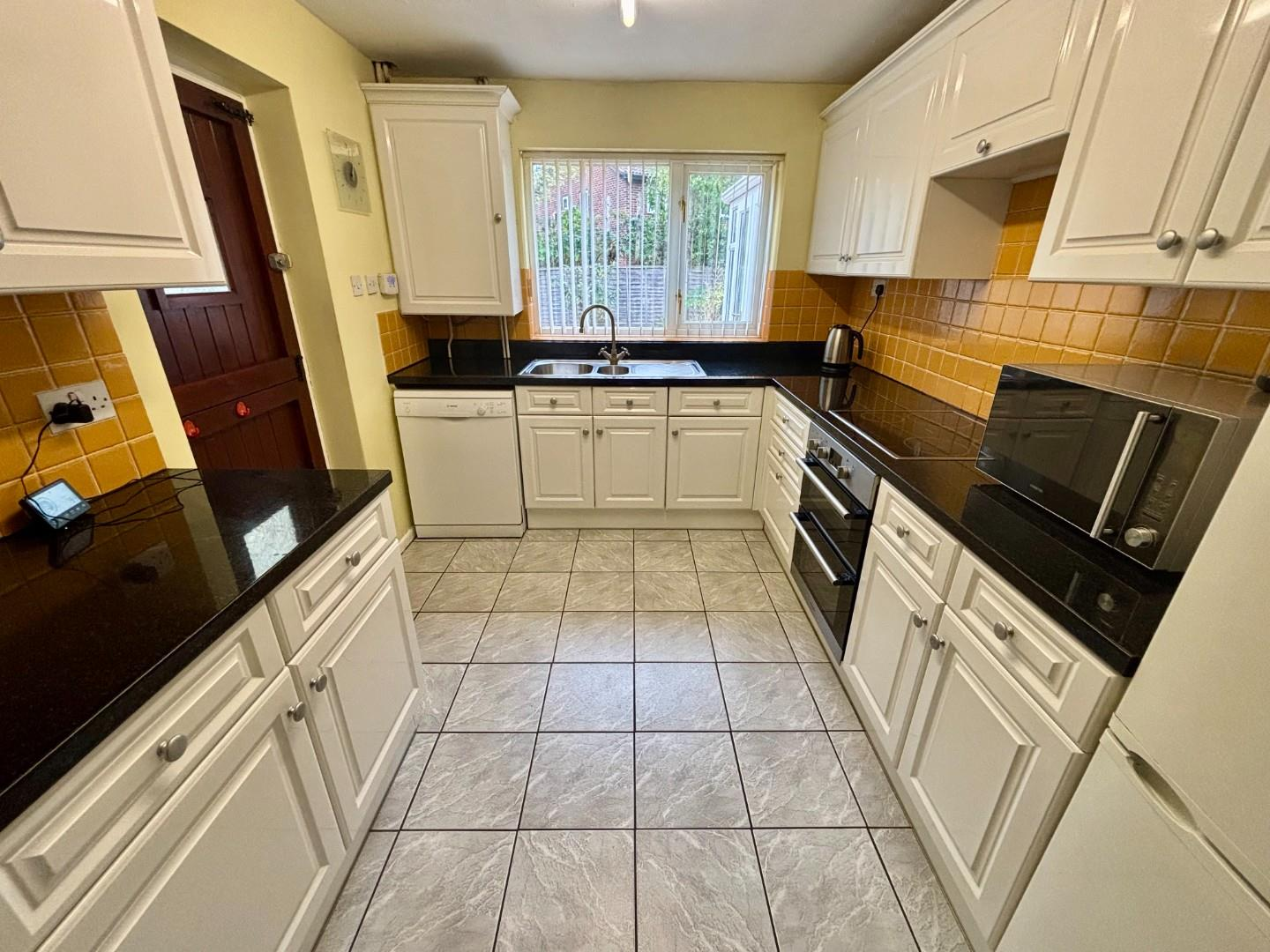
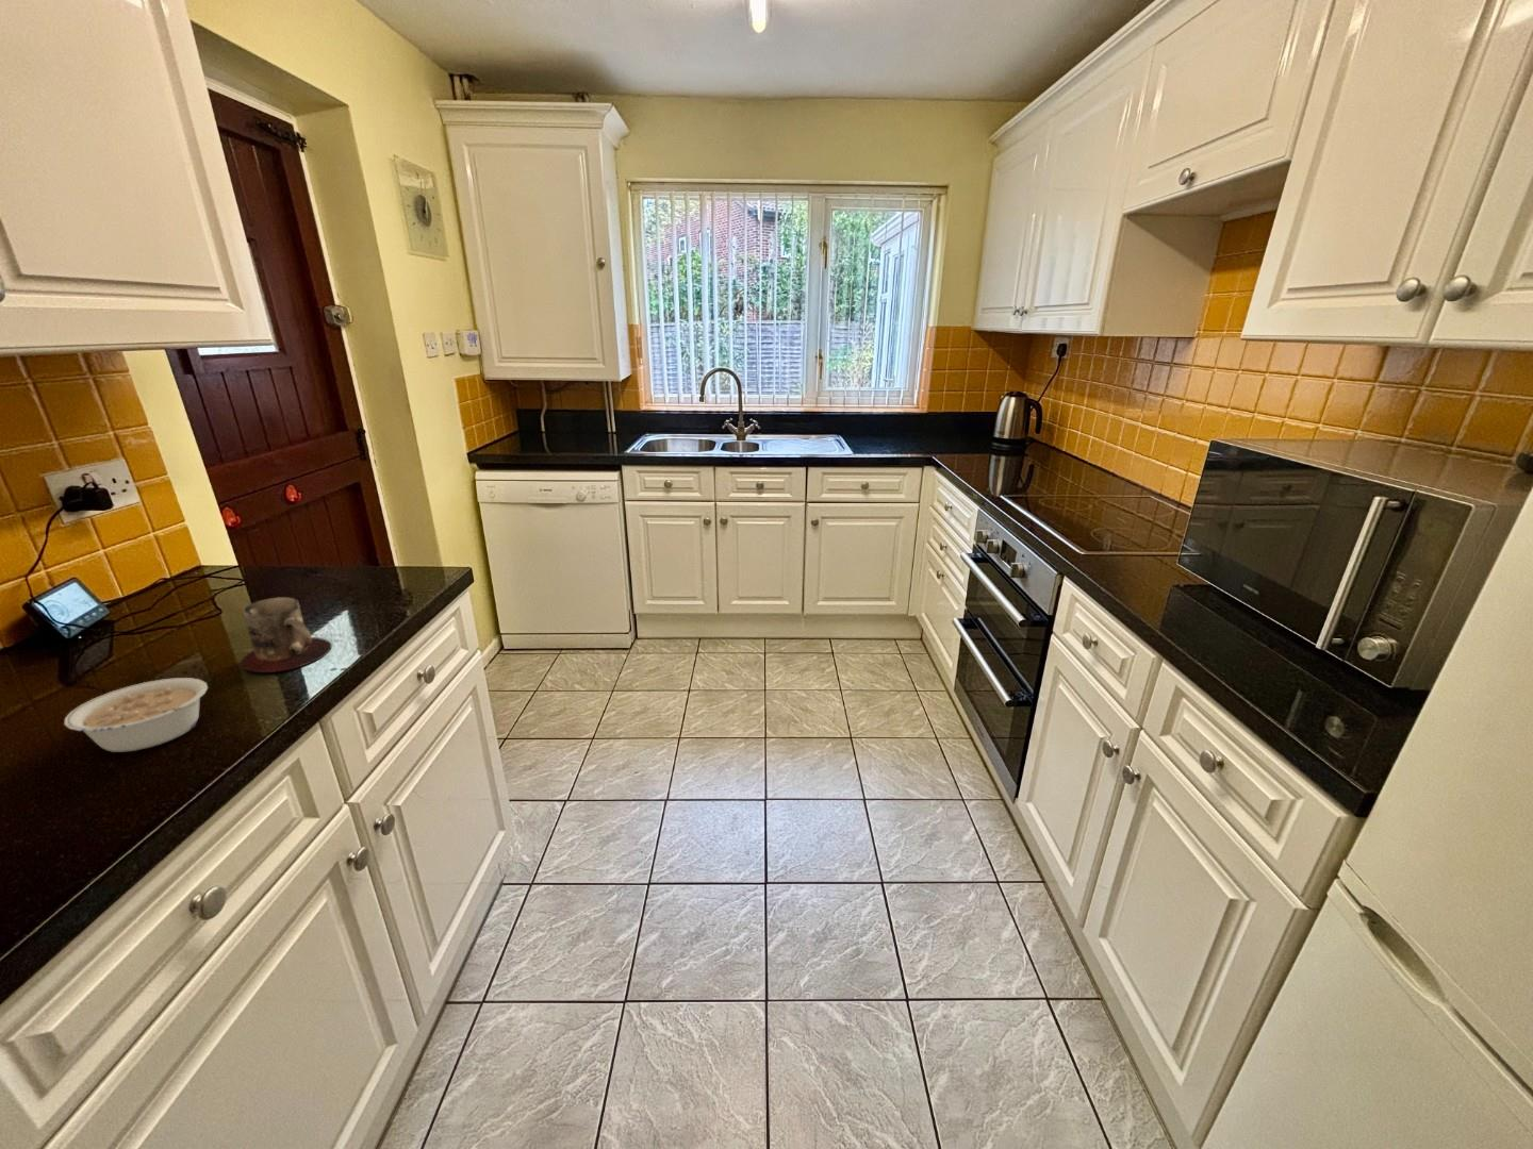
+ legume (148, 713)
+ mug (281, 631)
